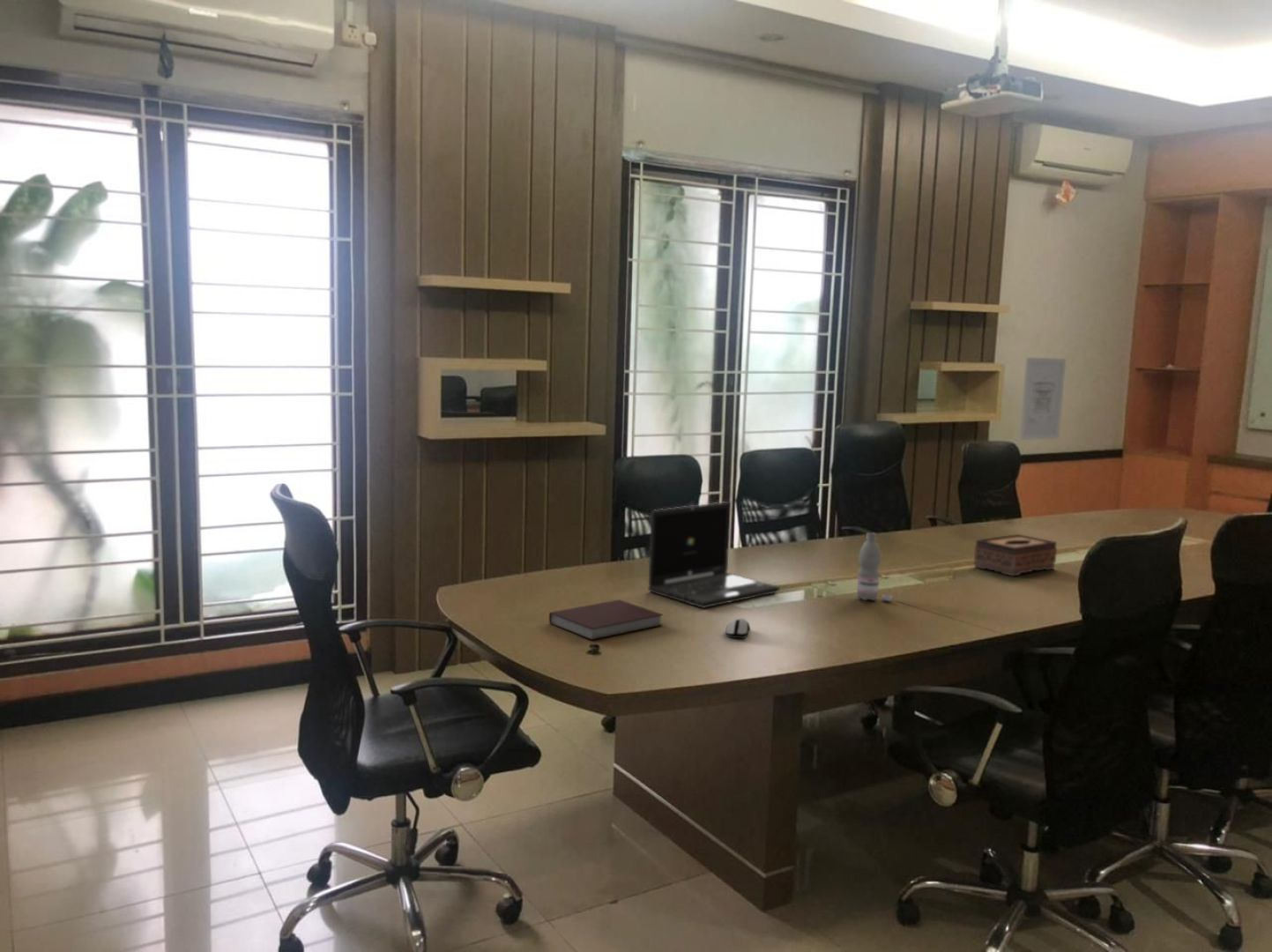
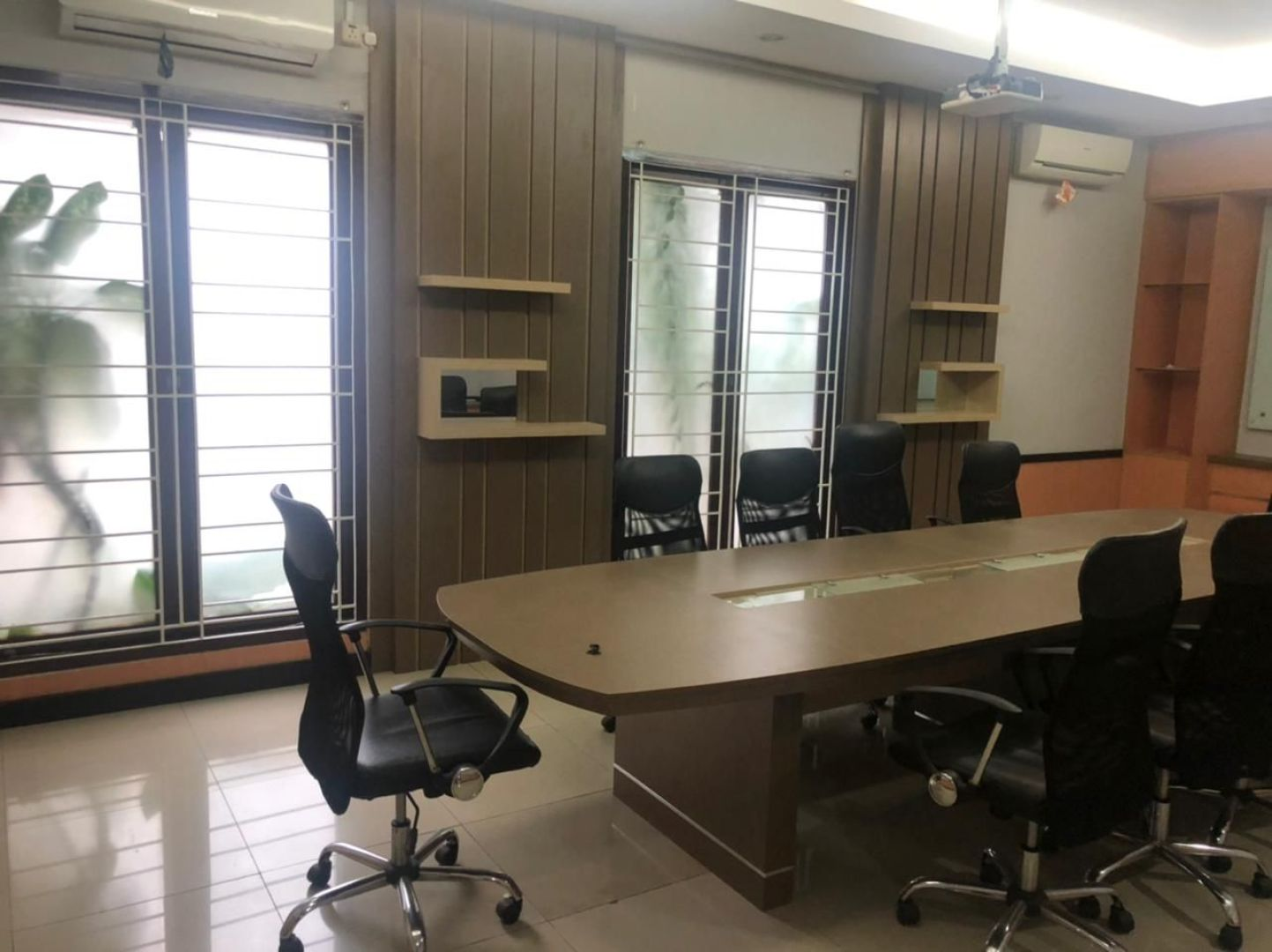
- wall art (1042, 398)
- tissue box (1015, 554)
- notebook (606, 618)
- laptop (716, 552)
- computer mouse (738, 626)
- water bottle (876, 566)
